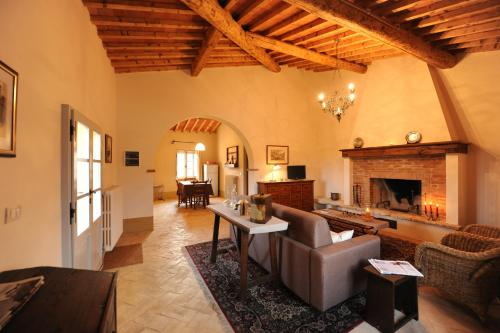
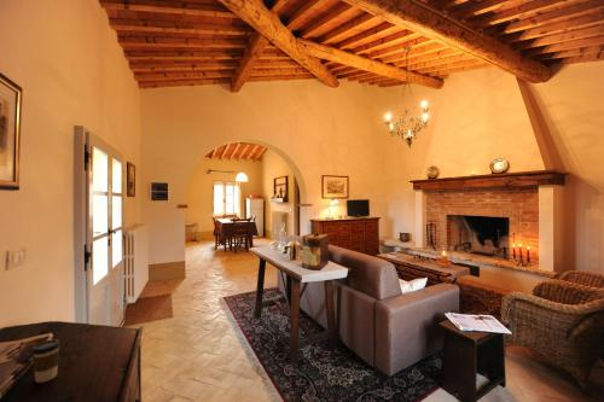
+ coffee cup (46, 360)
